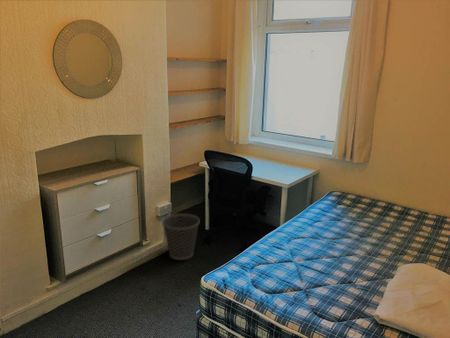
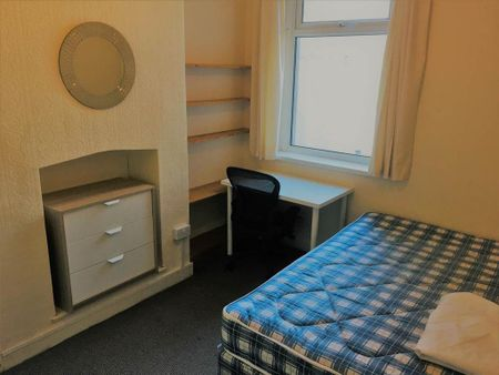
- wastebasket (181, 237)
